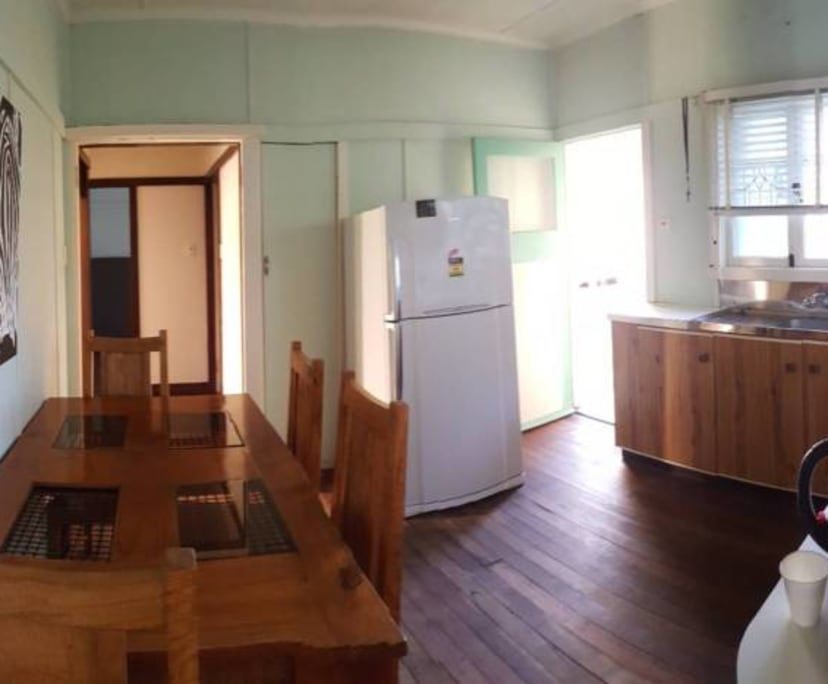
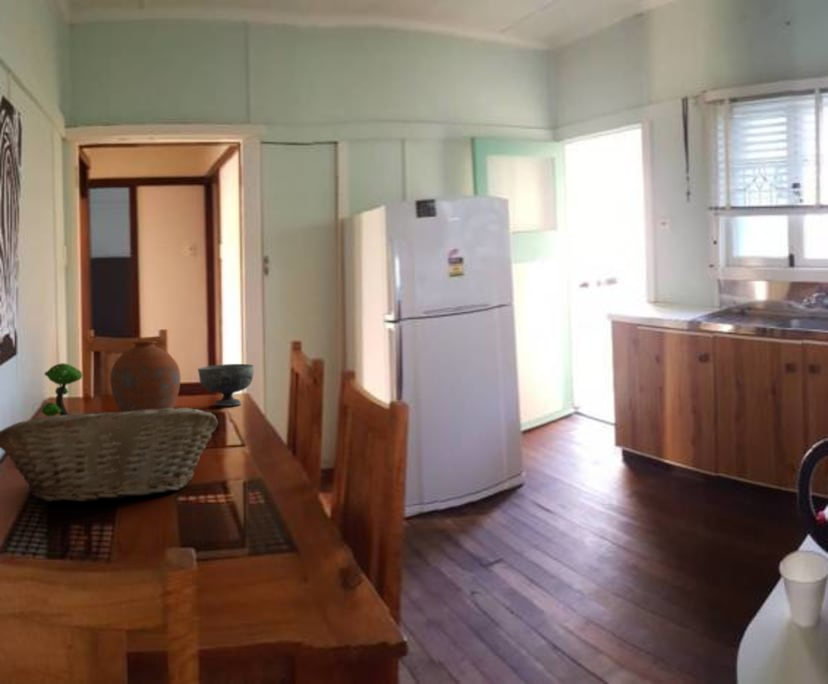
+ plant (64, 406)
+ bowl (226, 385)
+ vase (146, 383)
+ fruit basket (111, 448)
